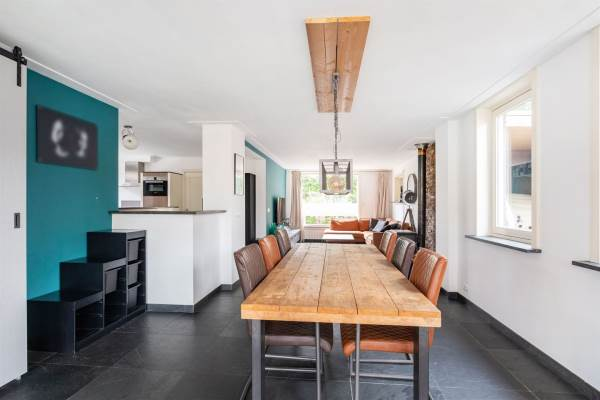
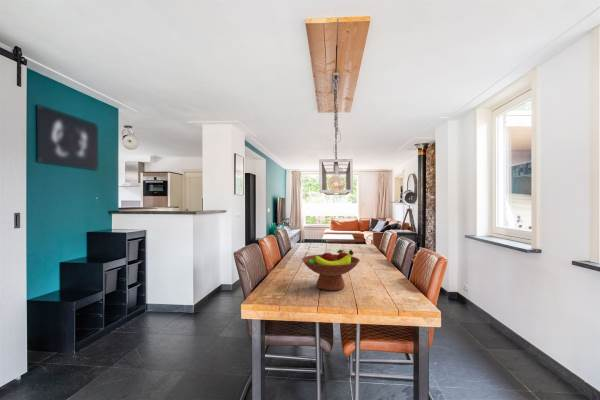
+ fruit bowl (330, 267)
